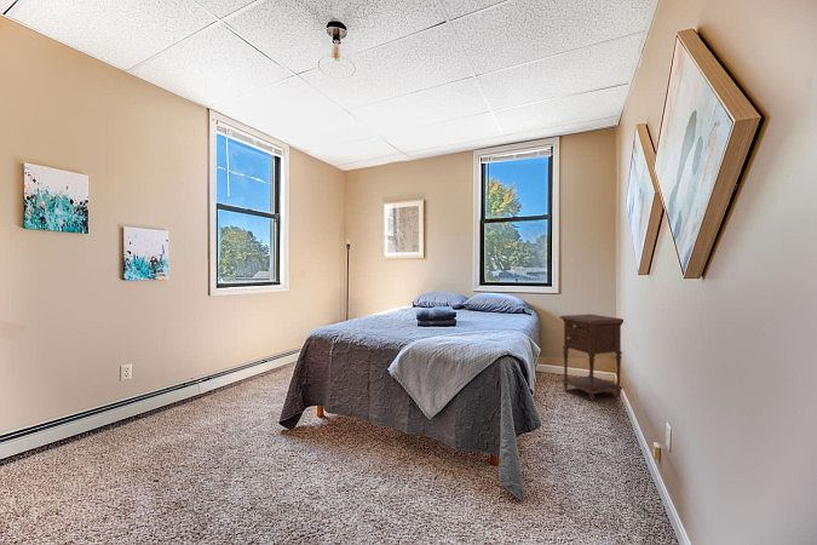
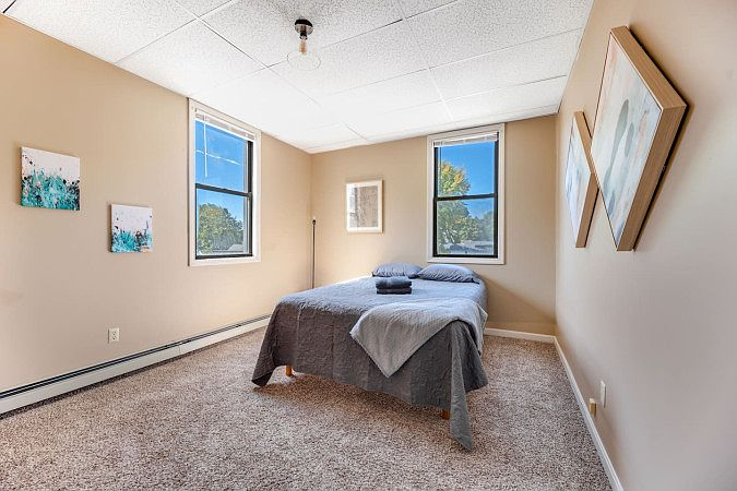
- nightstand (591, 355)
